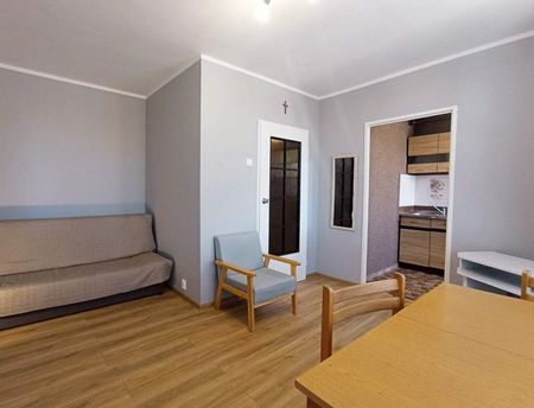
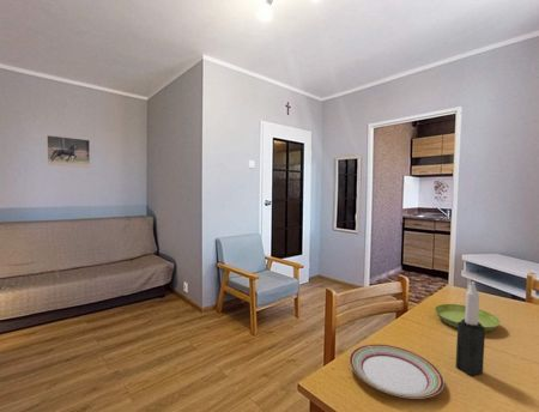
+ saucer (464, 317)
+ candle (471, 326)
+ plate (393, 370)
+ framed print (68, 152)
